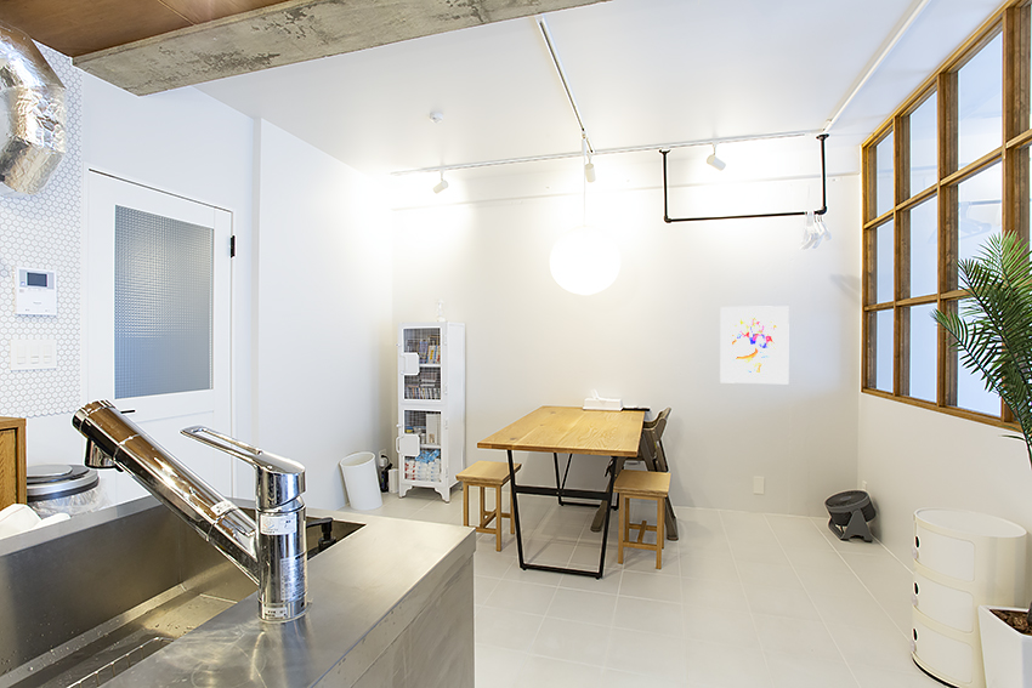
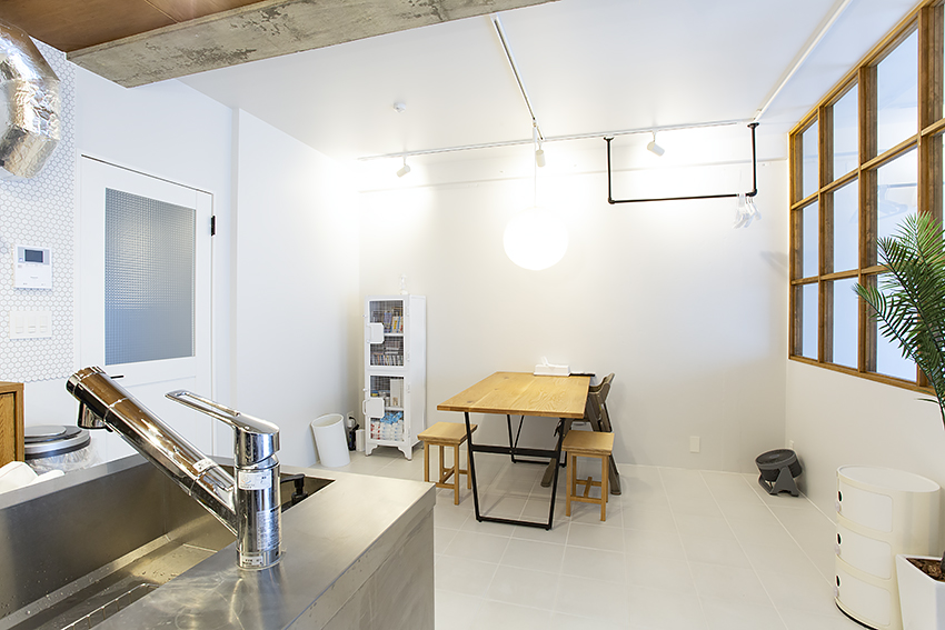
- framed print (753, 345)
